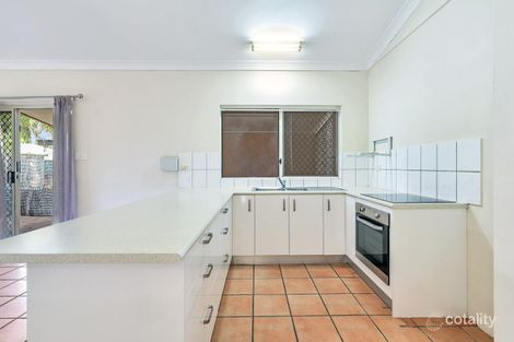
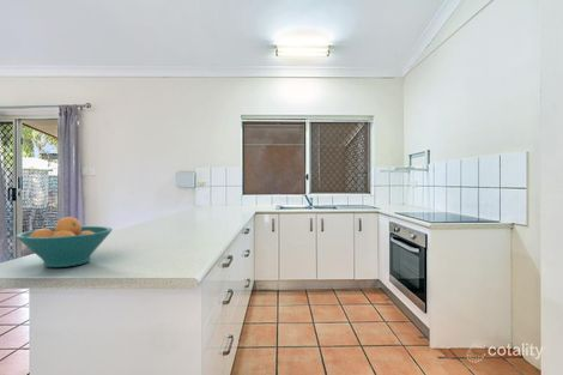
+ fruit bowl (67, 240)
